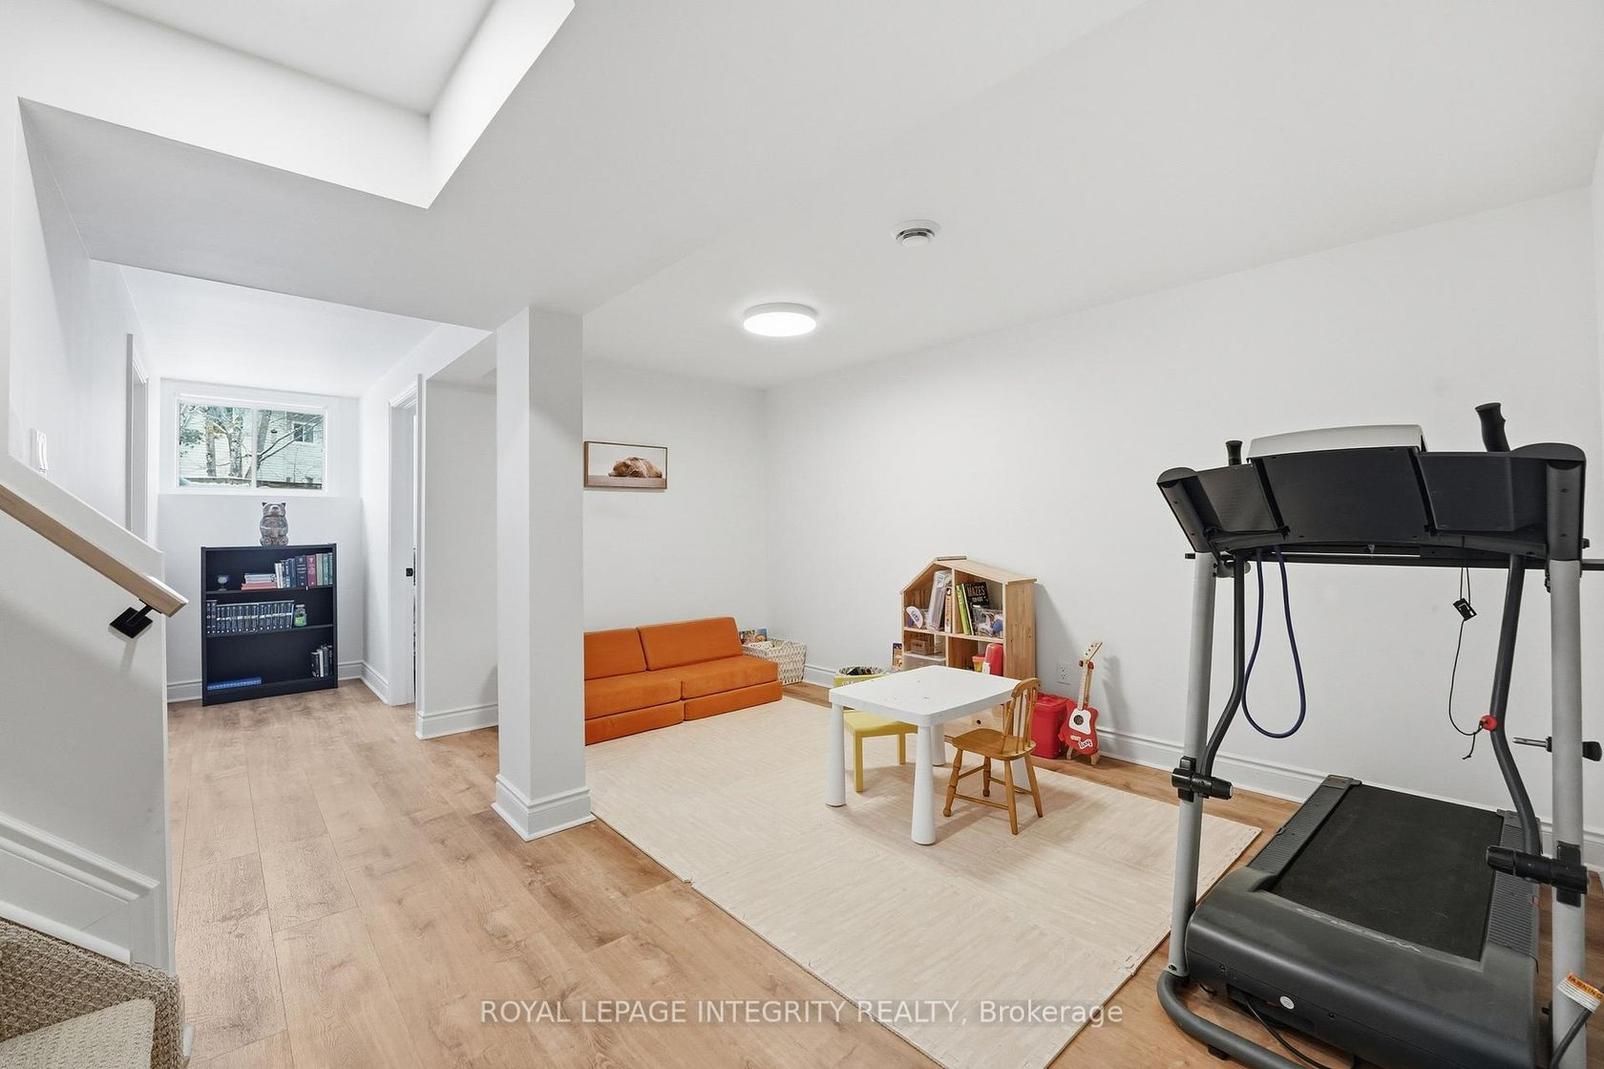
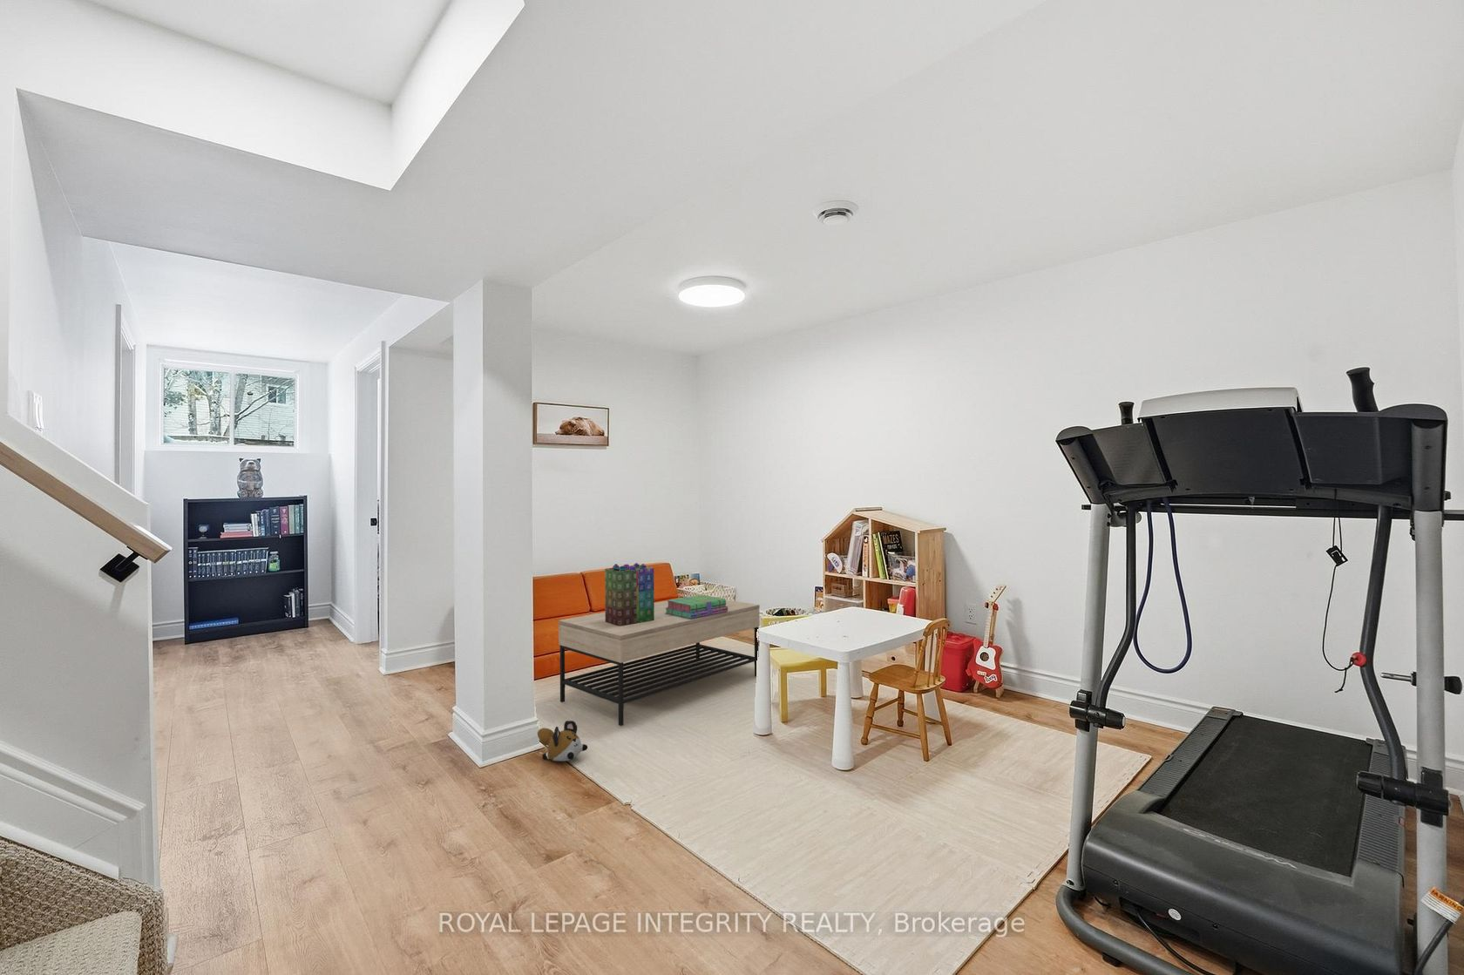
+ coffee table (665, 650)
+ stack of books (697, 605)
+ toy block set (629, 592)
+ plush toy (558, 740)
